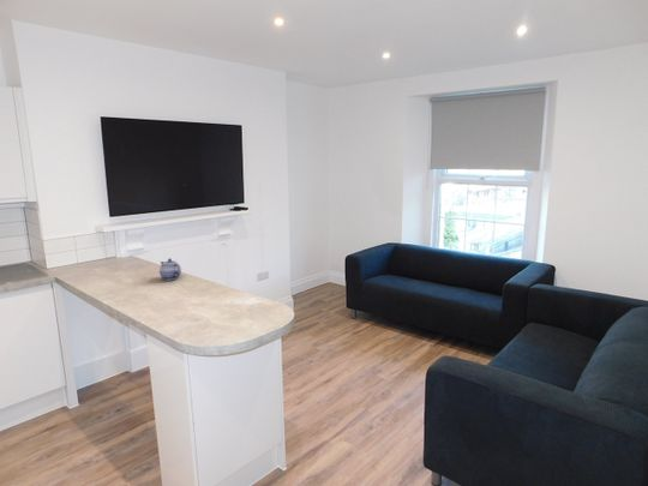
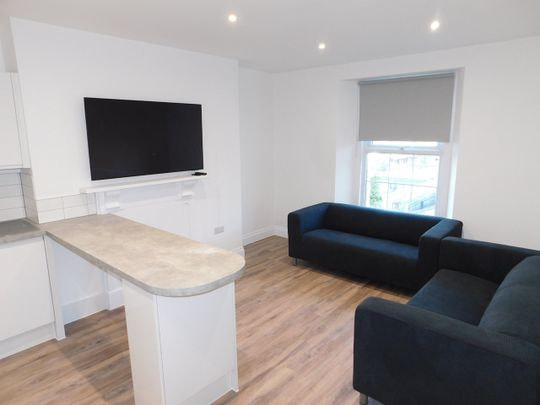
- teapot (169, 268)
